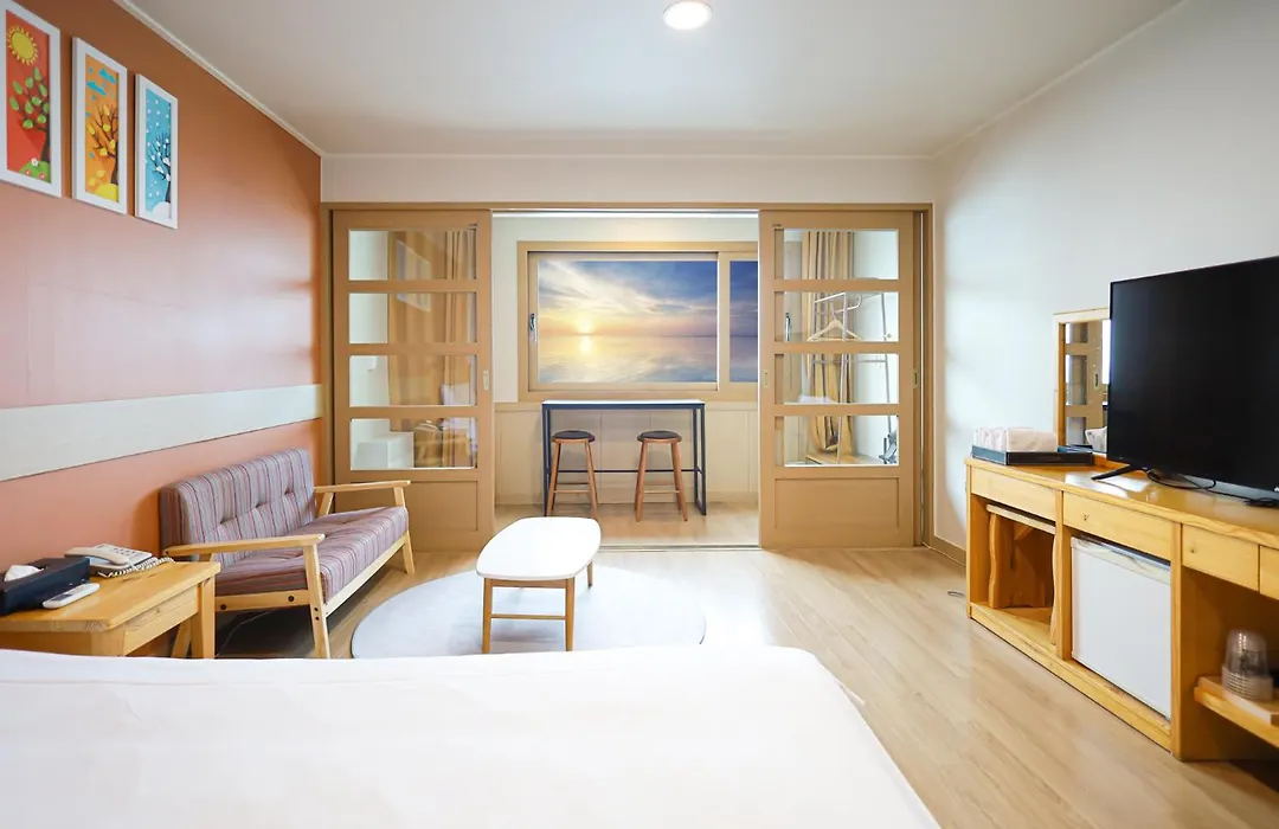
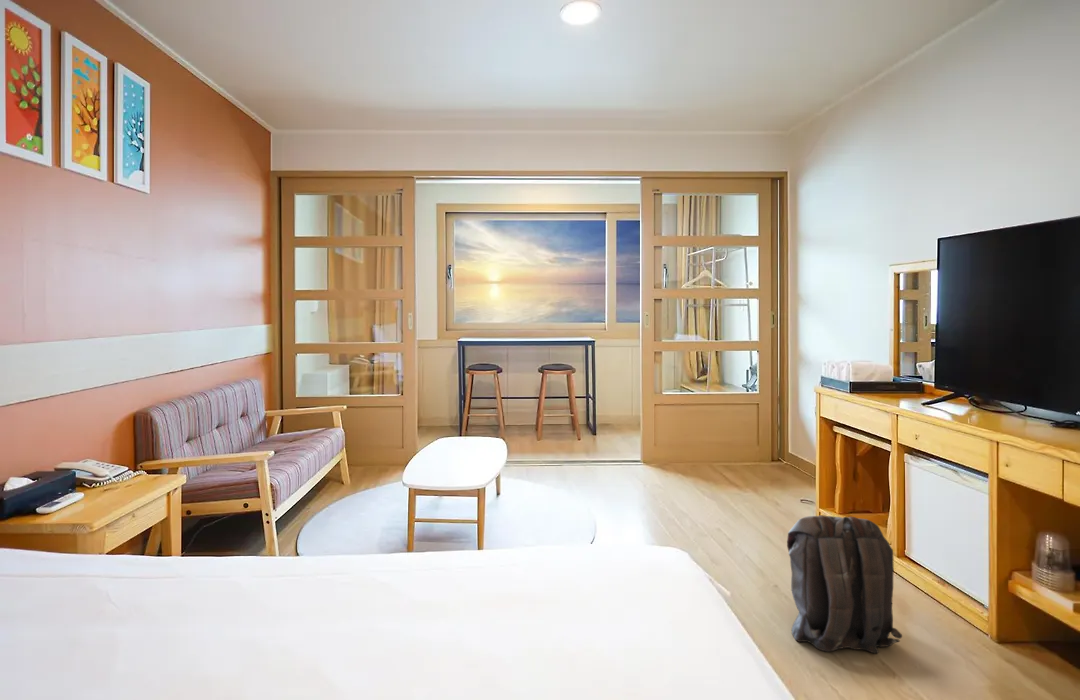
+ backpack (841, 576)
